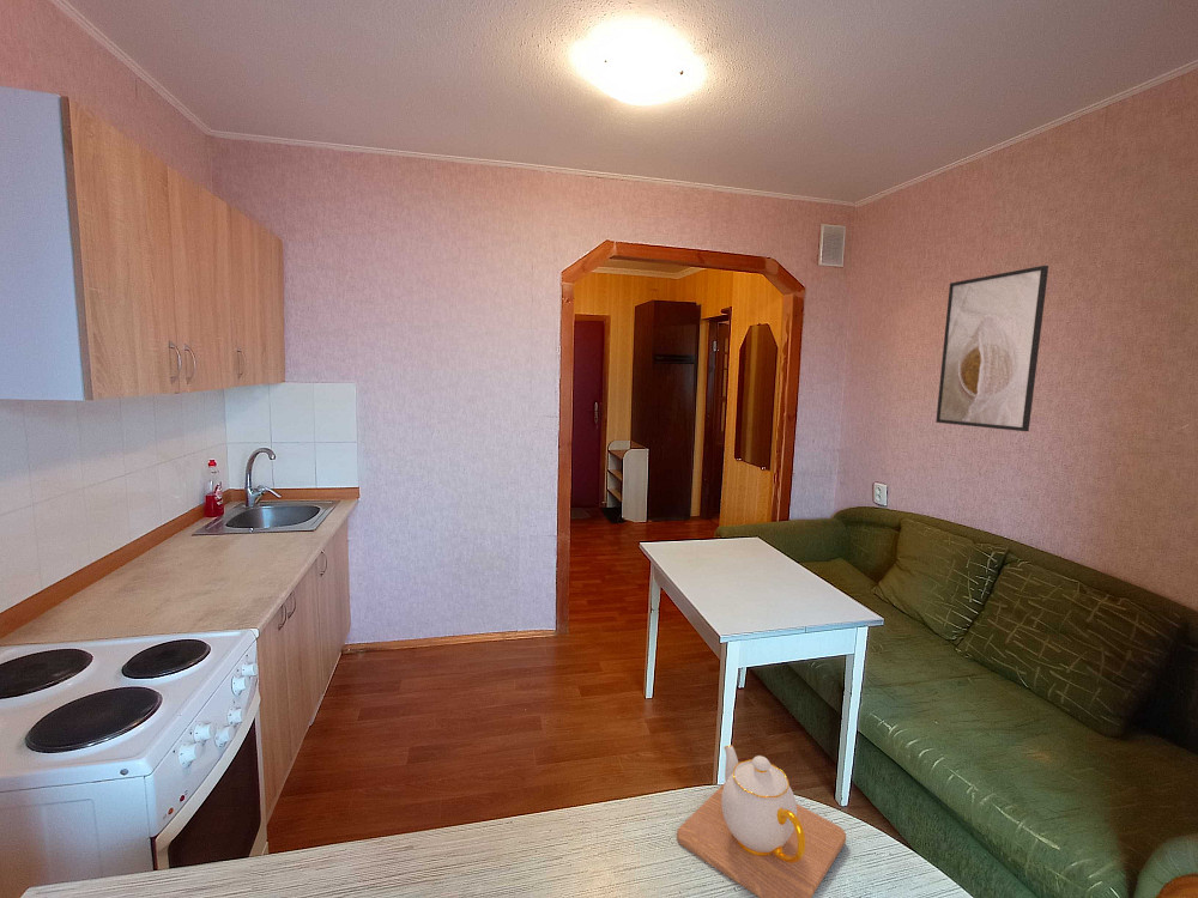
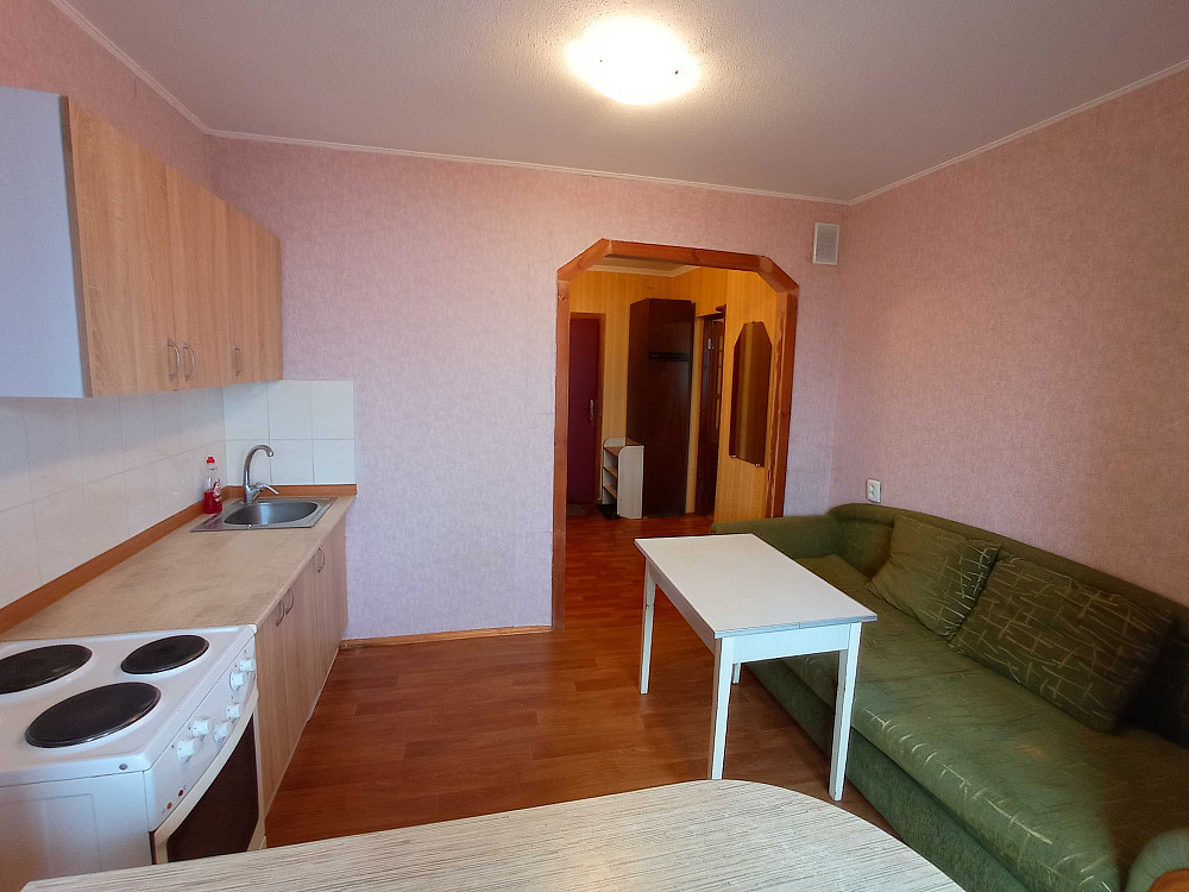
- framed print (986, 352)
- teapot (764, 795)
